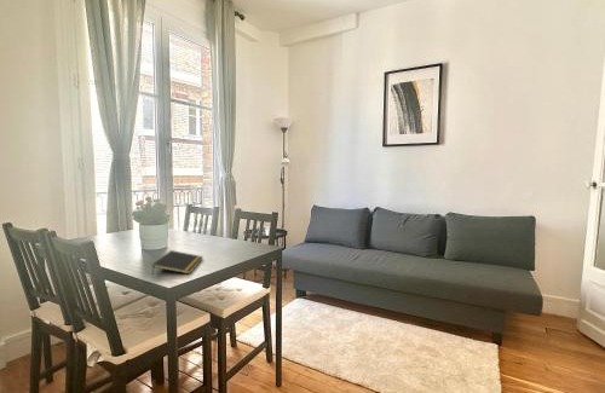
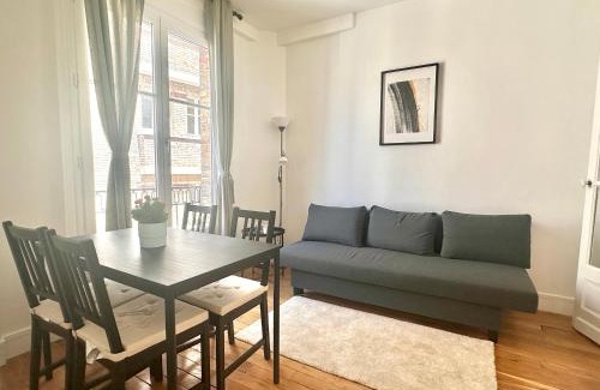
- notepad (179, 261)
